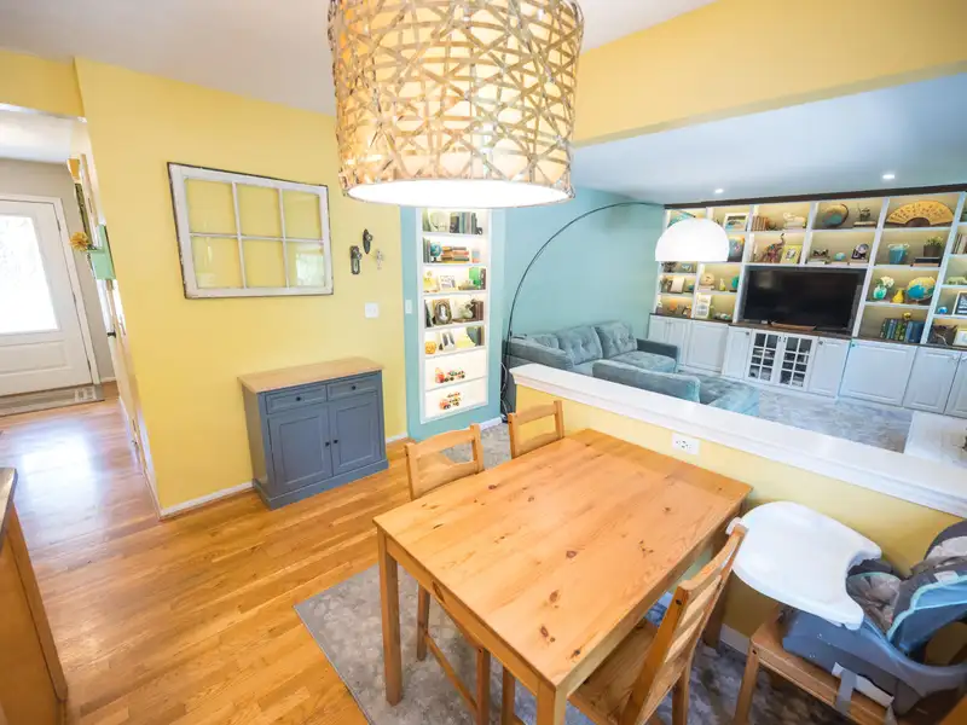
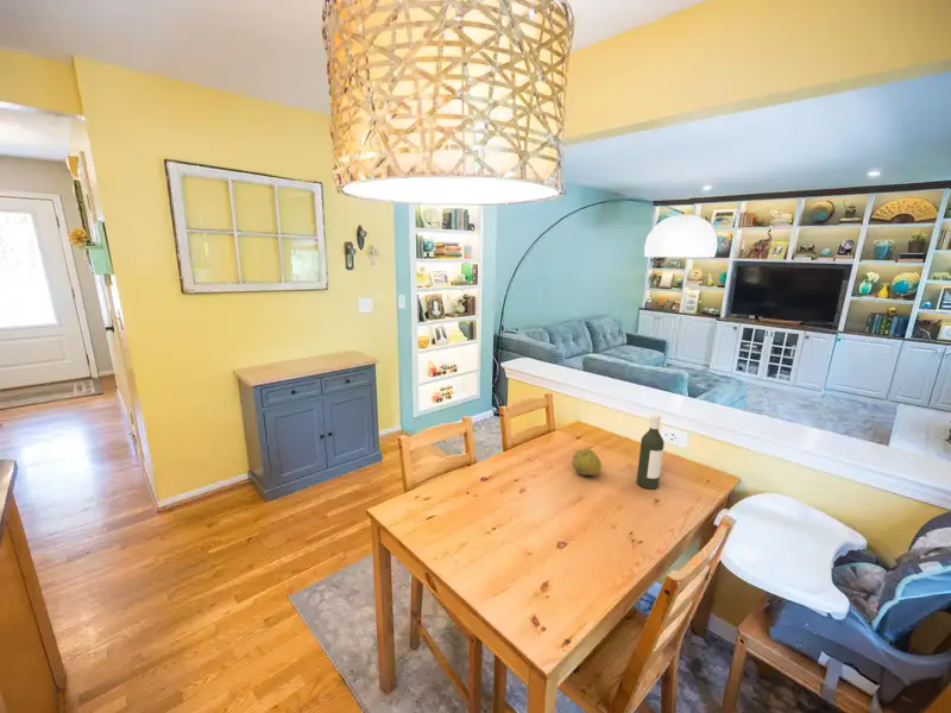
+ bottle (651, 449)
+ fruit (586, 462)
